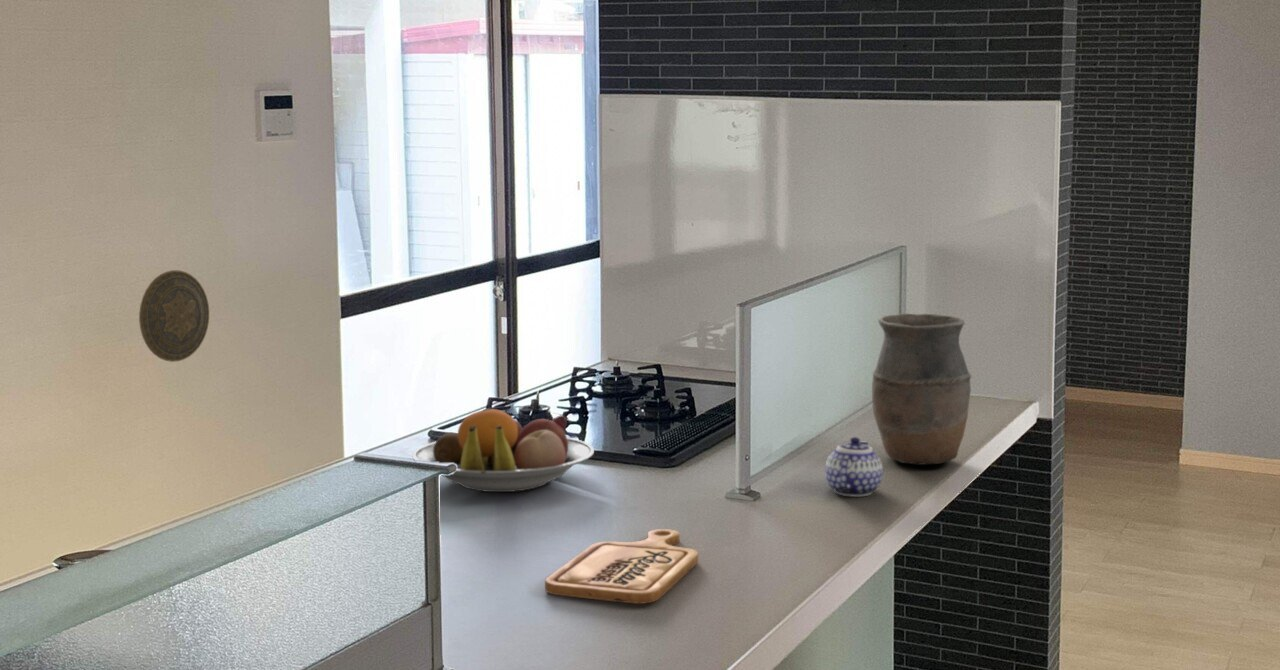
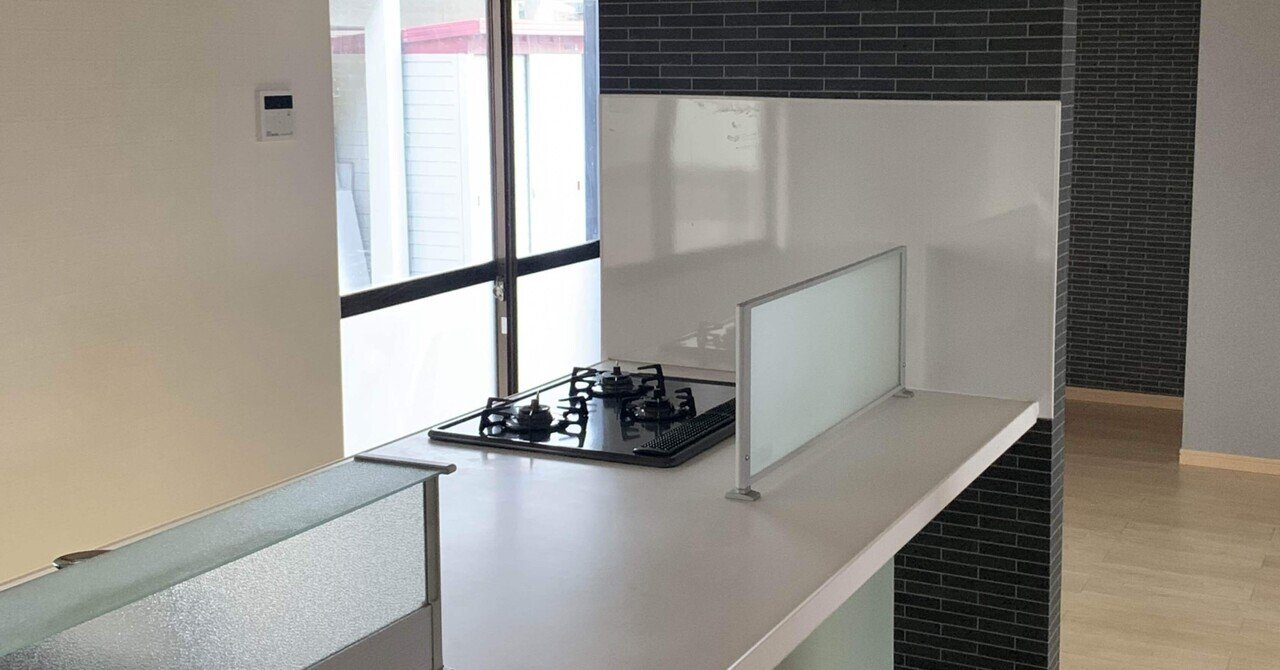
- fruit bowl (503, 444)
- decorative plate (178, 316)
- teapot (853, 464)
- cutting board (634, 561)
- vase (920, 390)
